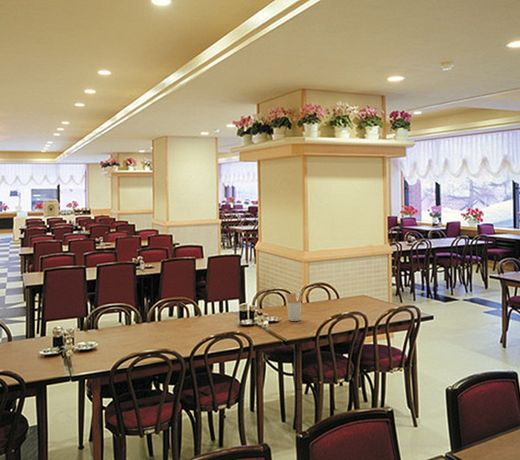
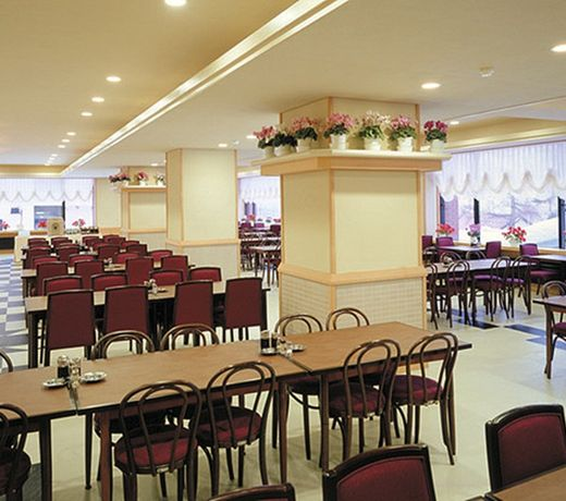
- utensil holder (293, 306)
